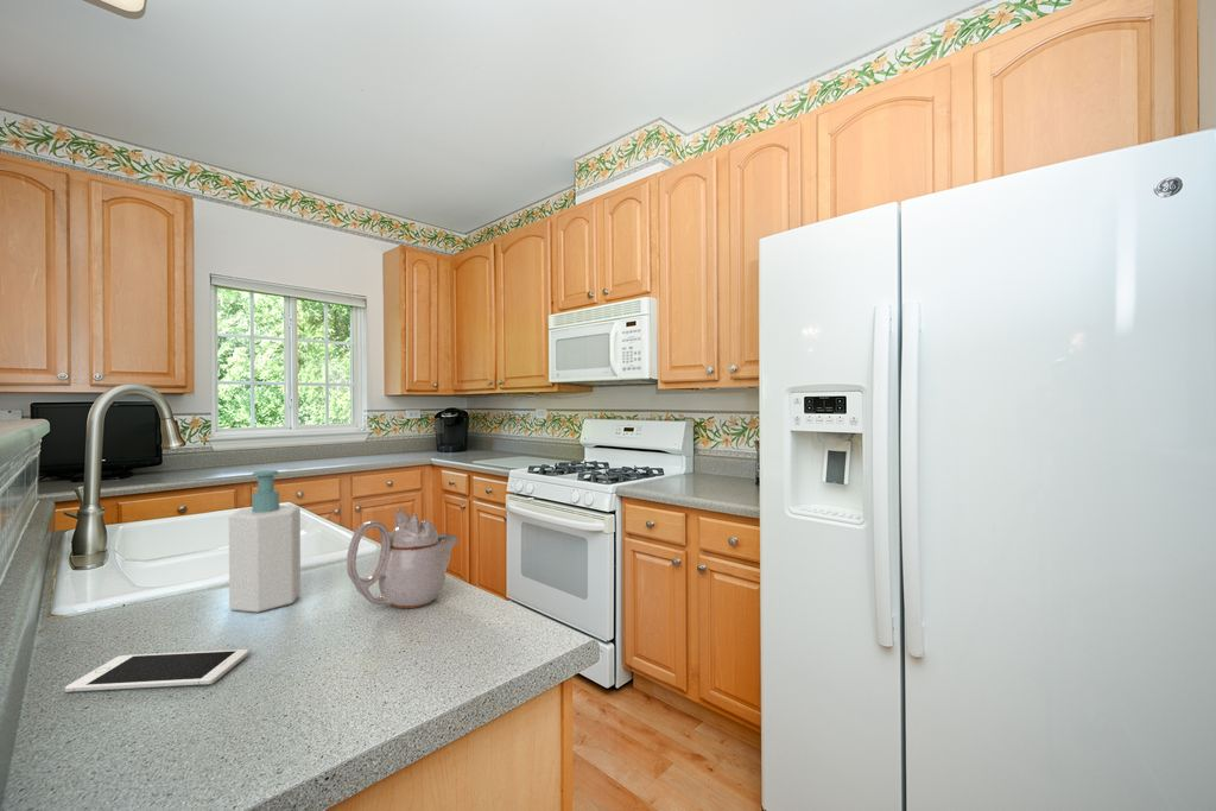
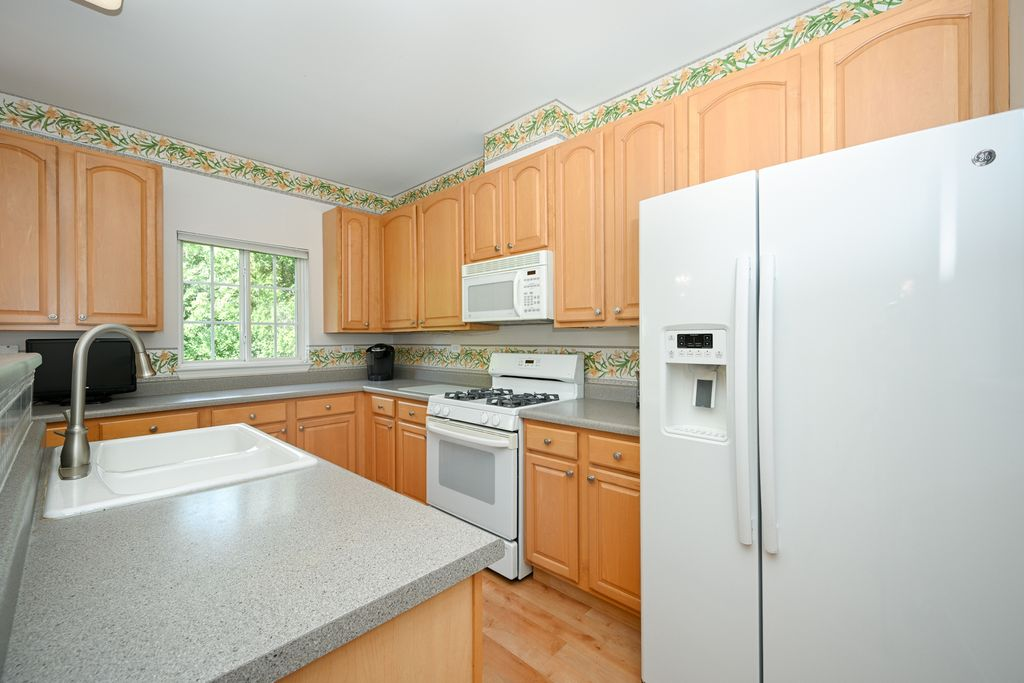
- cell phone (163, 669)
- teapot (407, 556)
- soap bottle (266, 536)
